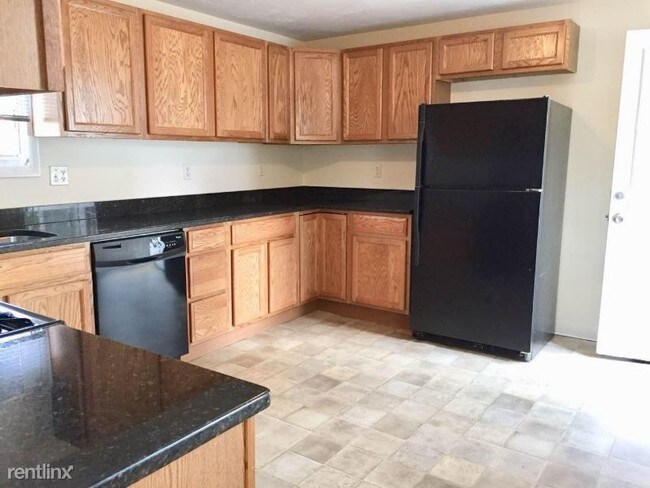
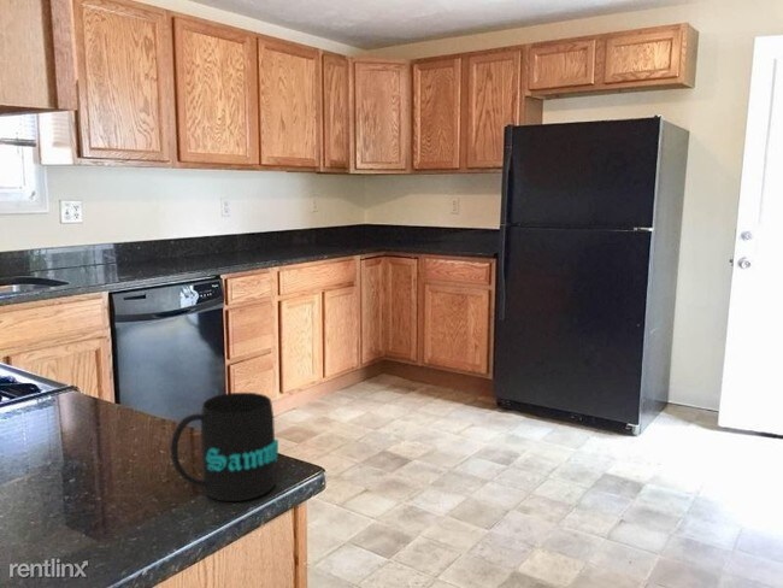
+ mug (224, 449)
